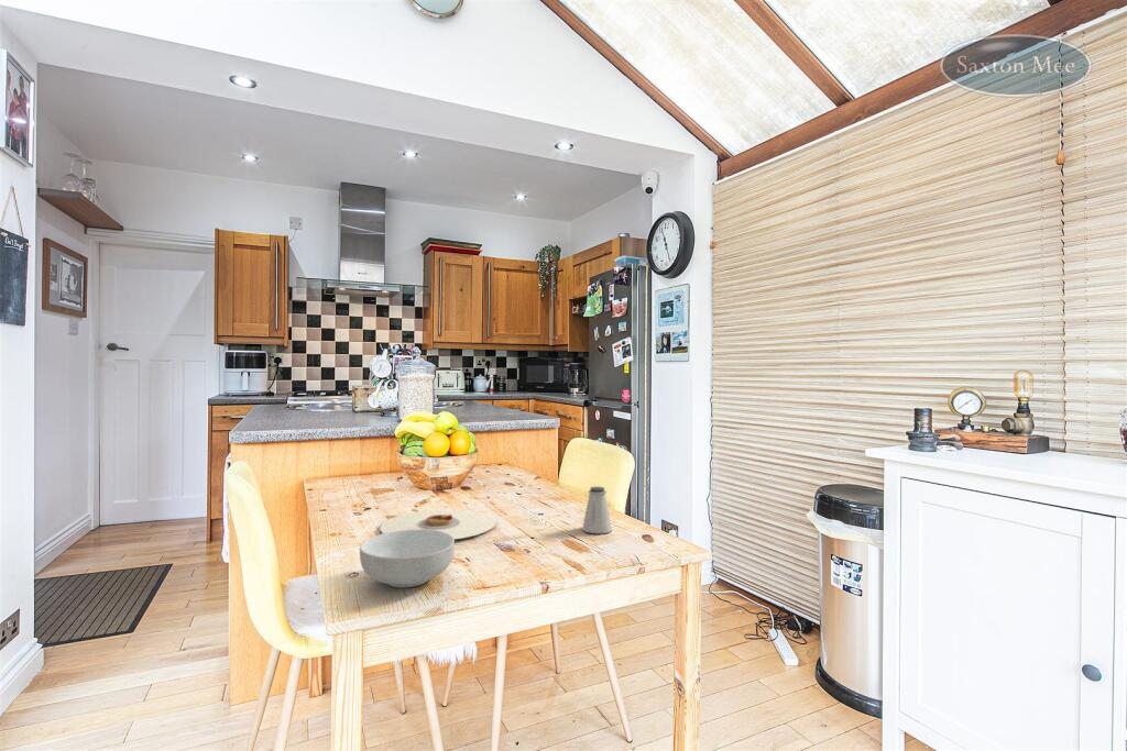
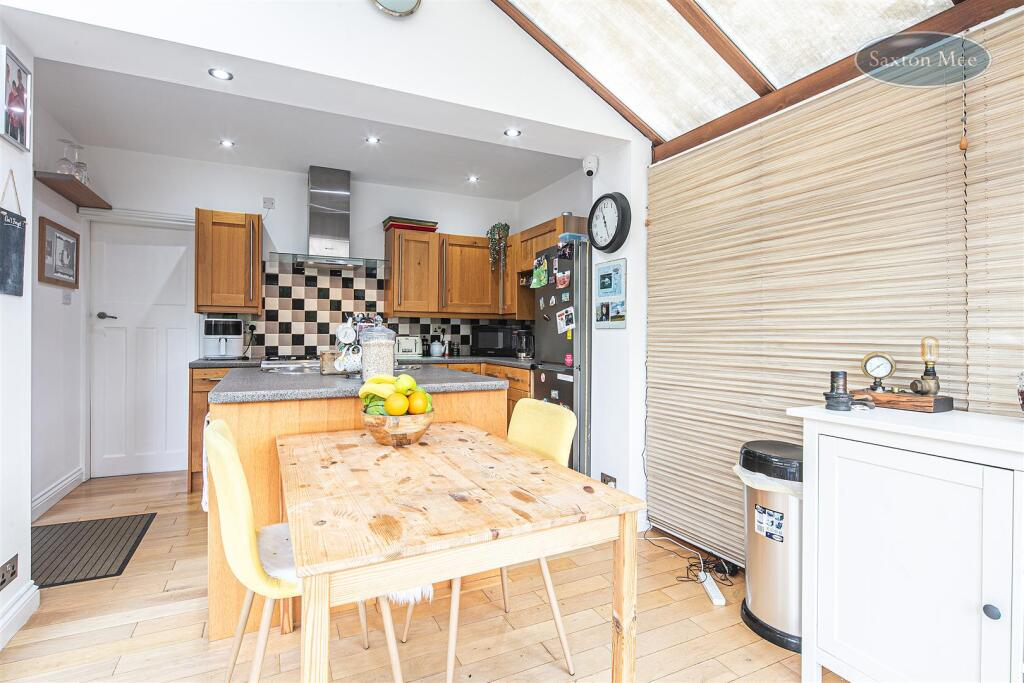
- plate (439, 520)
- cereal bowl (407, 560)
- saltshaker (597, 508)
